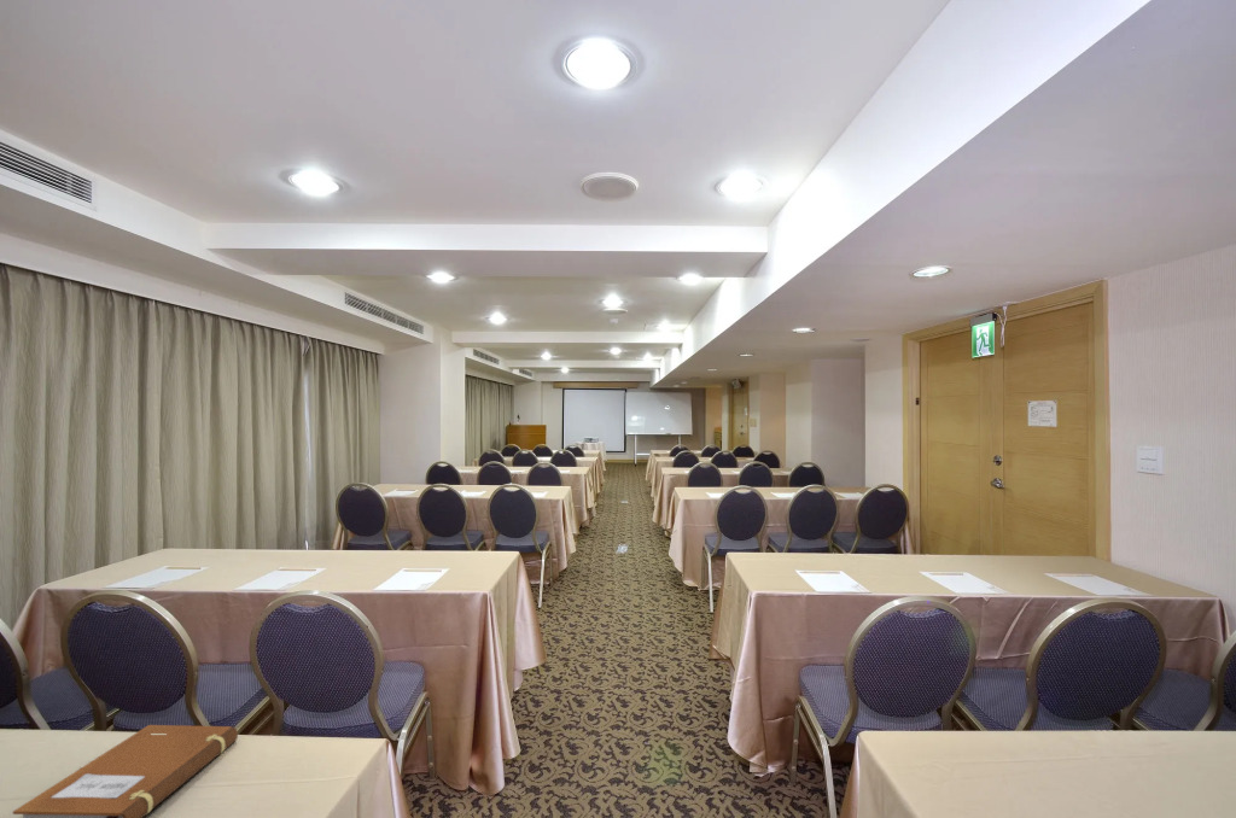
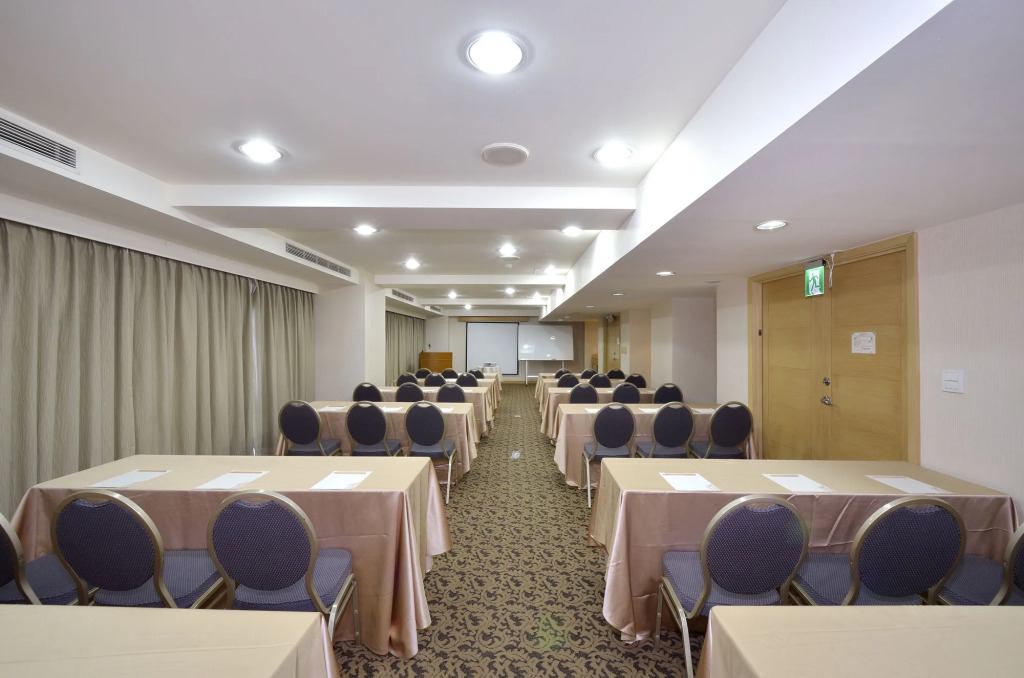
- notebook (135, 775)
